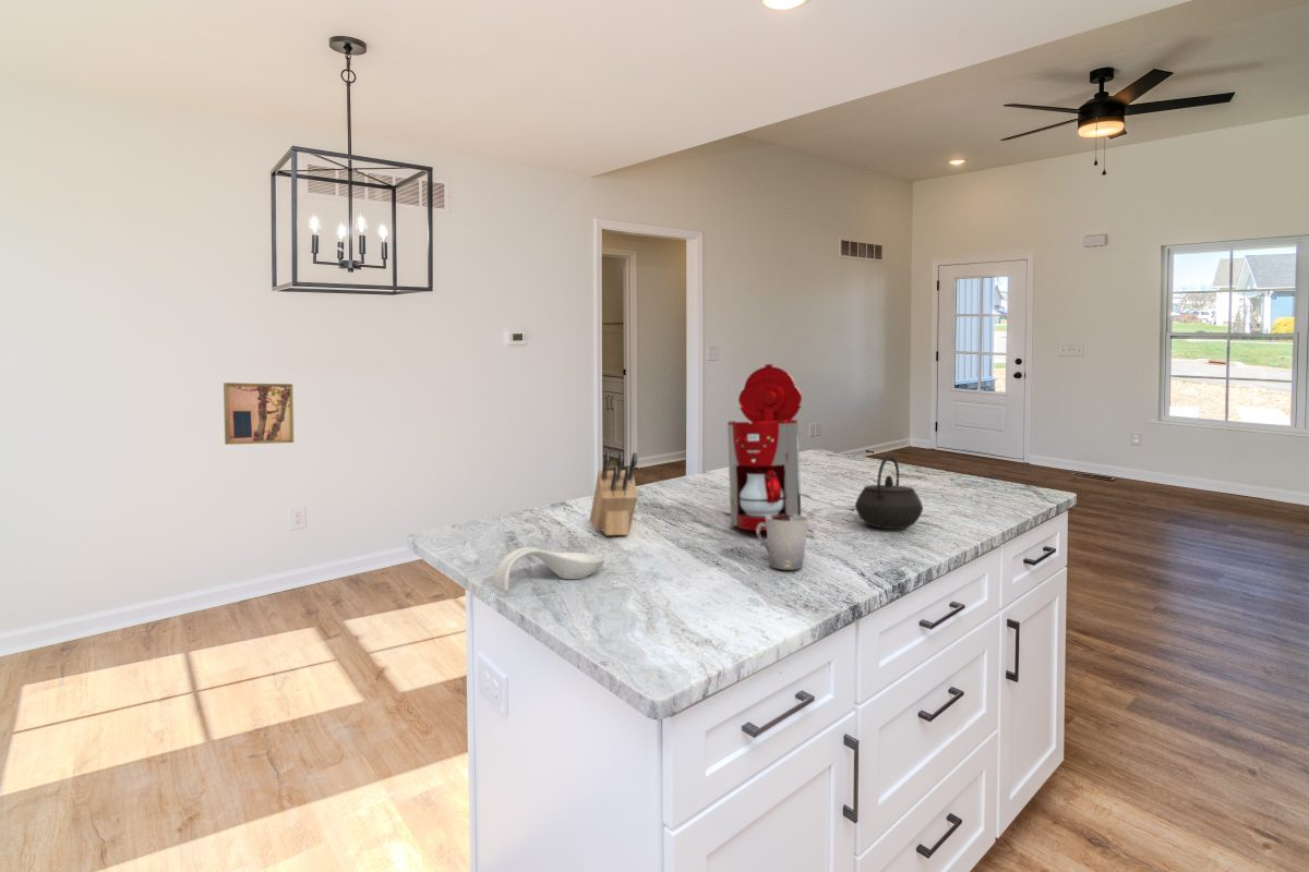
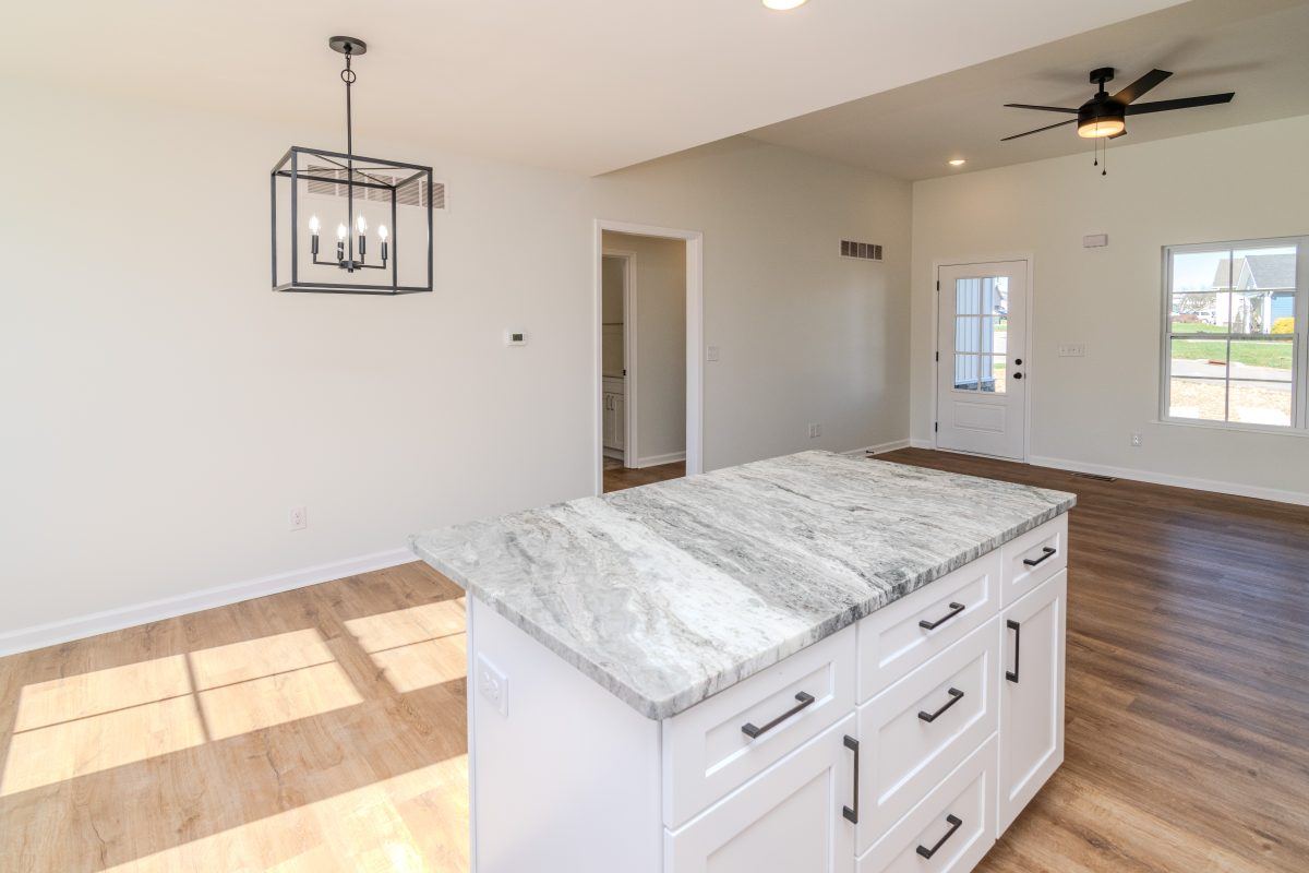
- spoon rest (551, 562)
- knife block (613, 489)
- coffee maker (761, 441)
- cup (779, 540)
- wall art (259, 413)
- kettle (890, 489)
